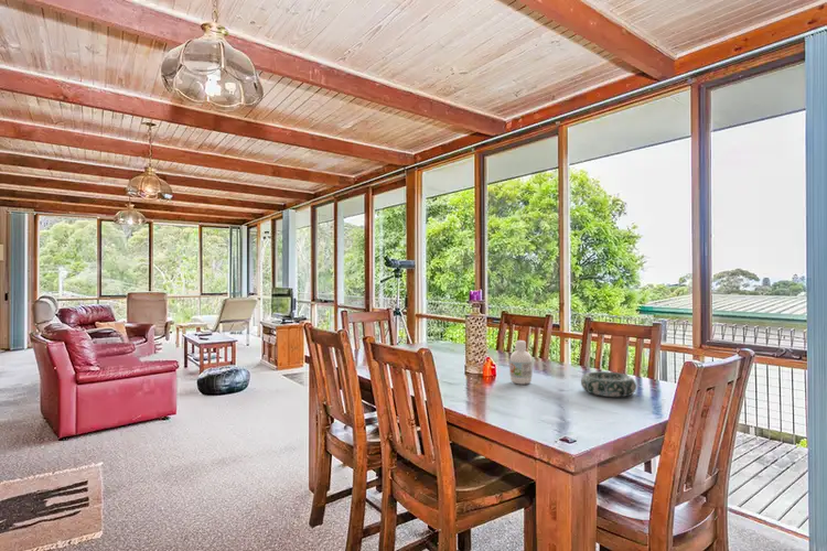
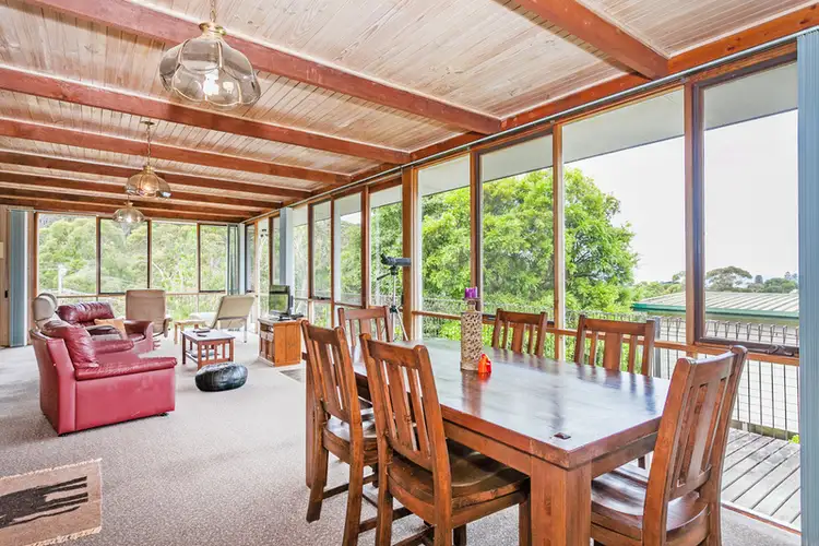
- decorative bowl (608, 383)
- bottle (520, 361)
